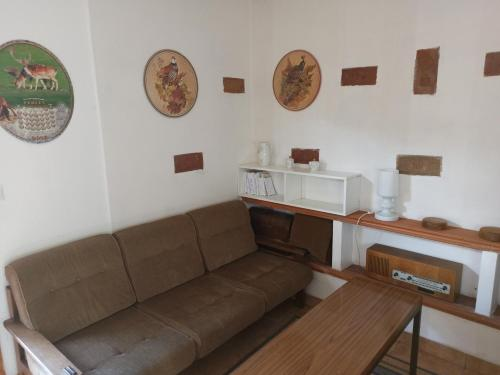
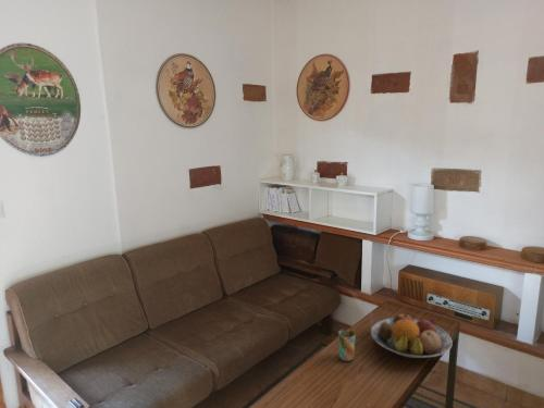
+ fruit bowl (410, 332)
+ cup (346, 345)
